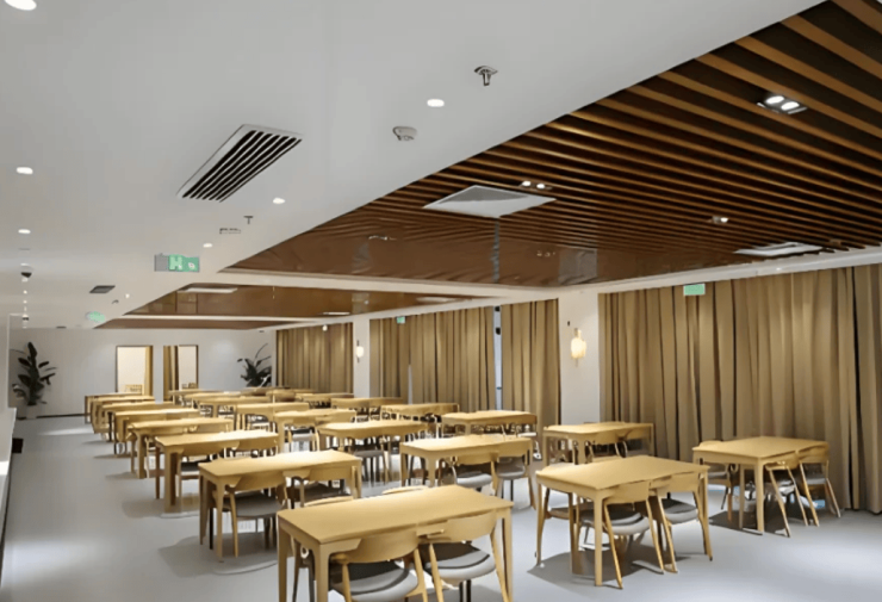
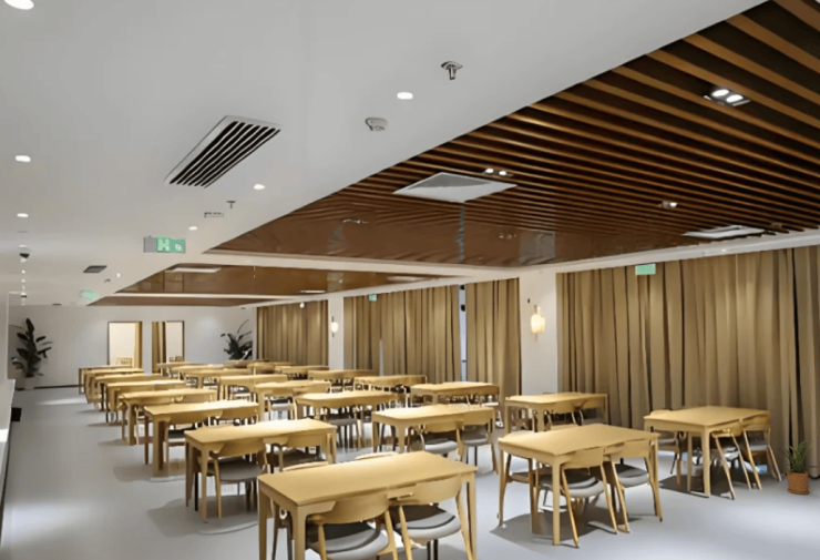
+ house plant (795, 465)
